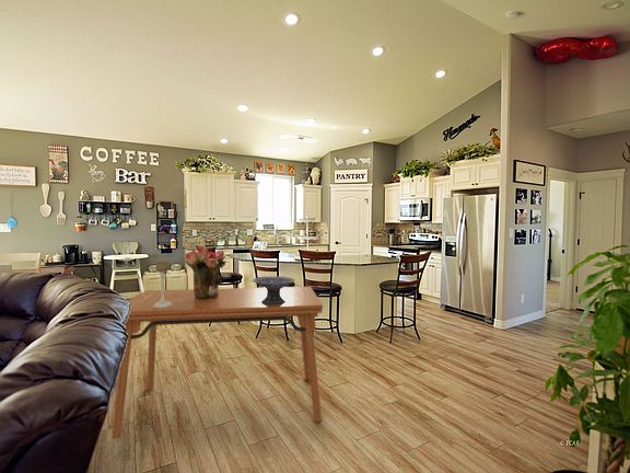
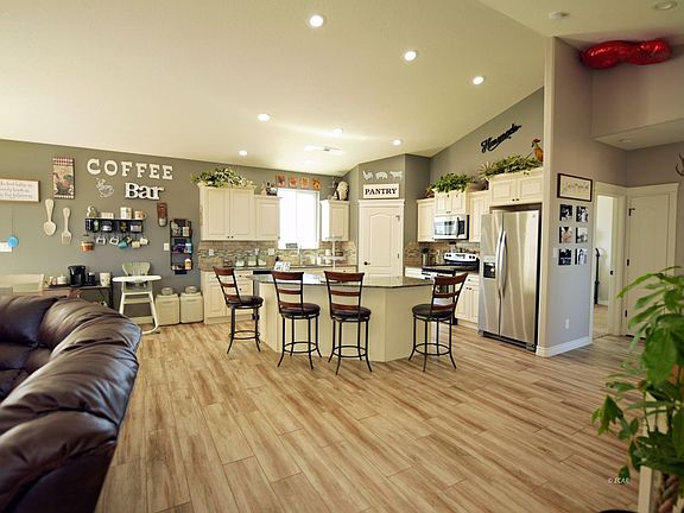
- candle holder (162, 284)
- bouquet (207, 270)
- dining table (221, 322)
- decorative bowl (273, 290)
